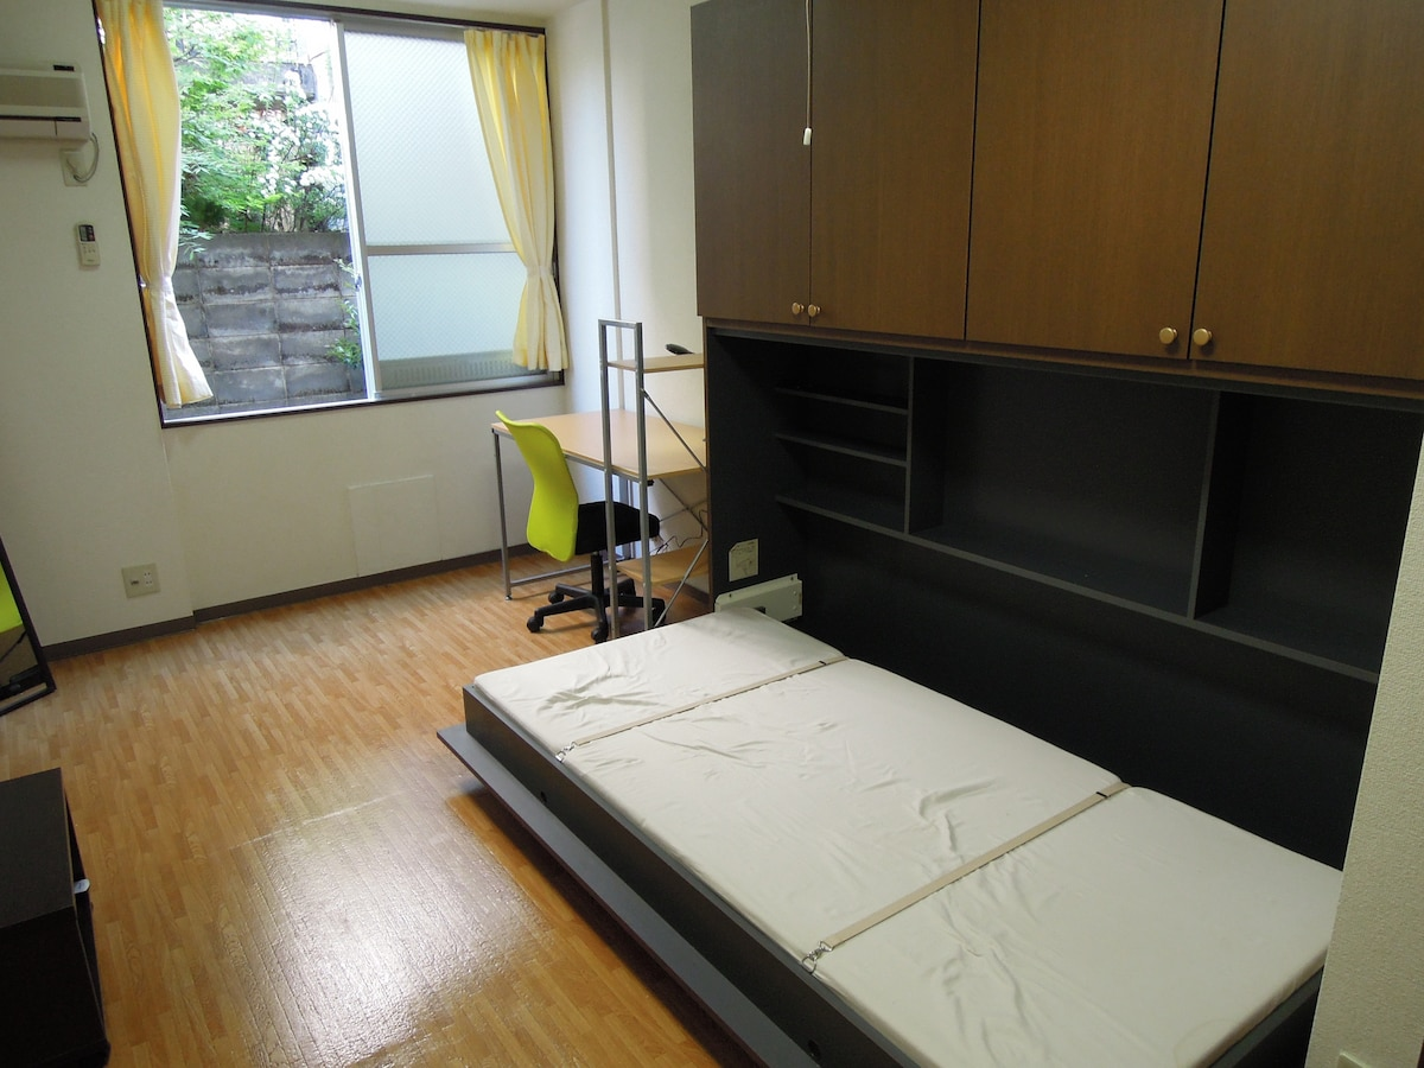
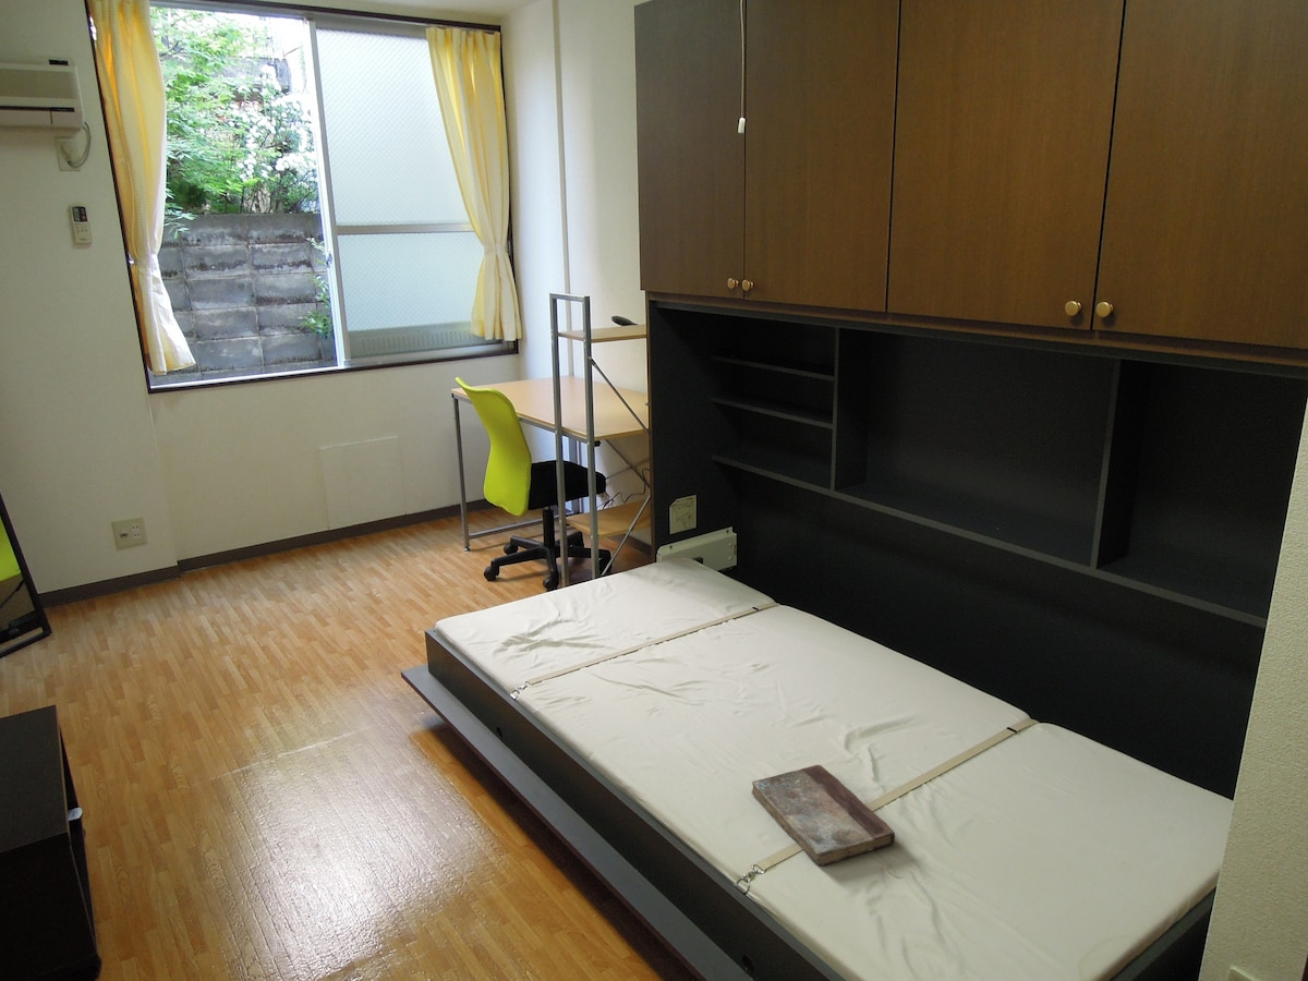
+ book (820, 811)
